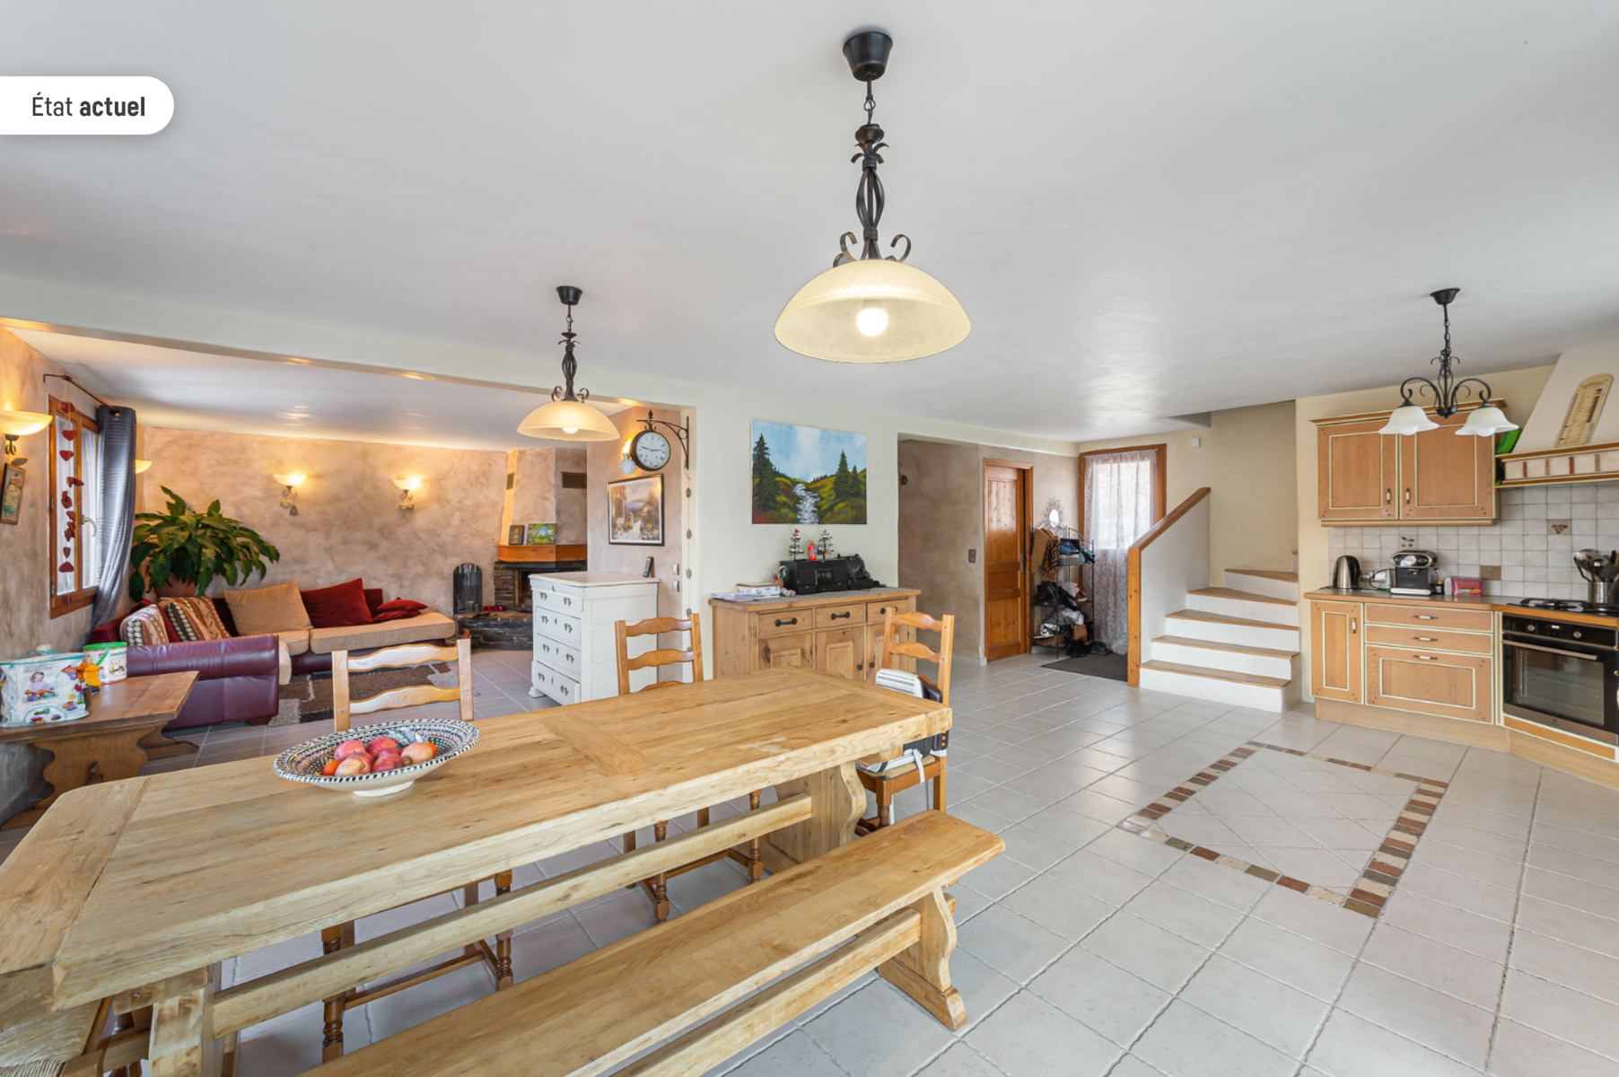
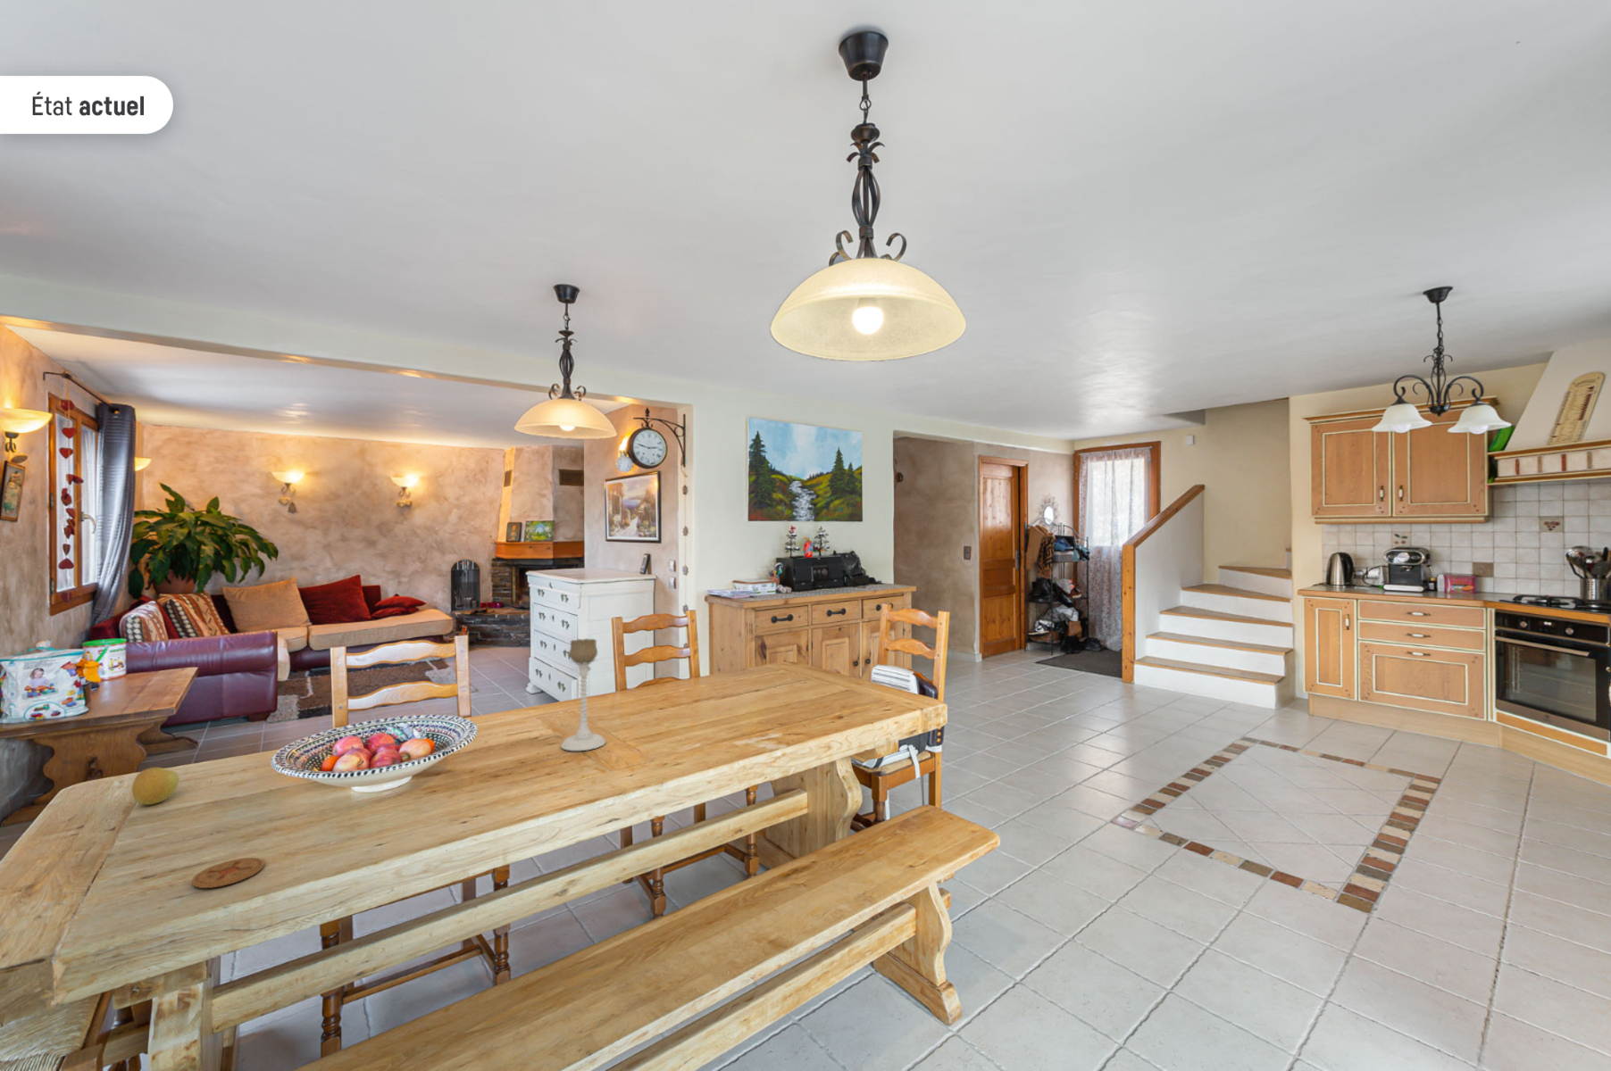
+ candle holder (584, 692)
+ coaster (228, 871)
+ apple (154, 784)
